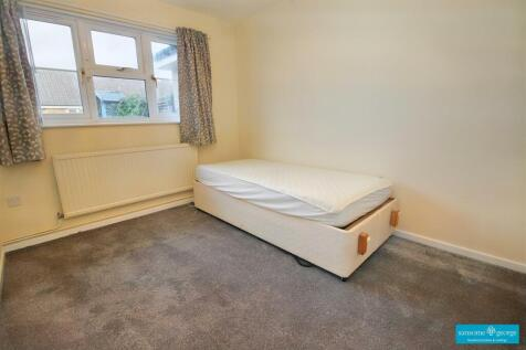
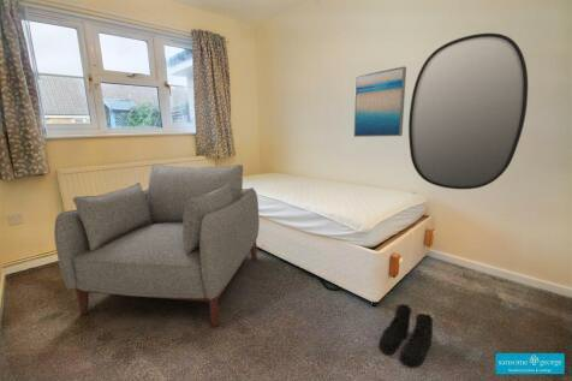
+ boots (406, 331)
+ chair (177, 227)
+ home mirror (459, 117)
+ wall art (377, 105)
